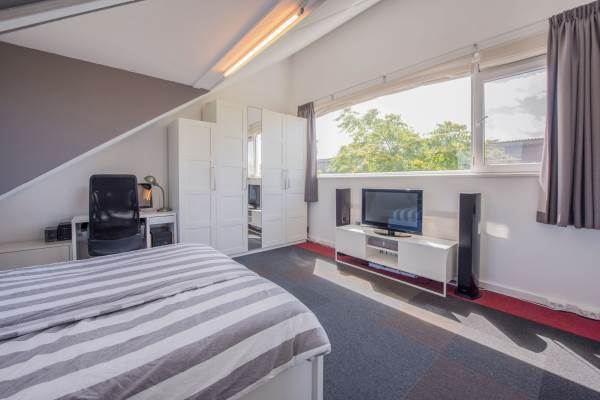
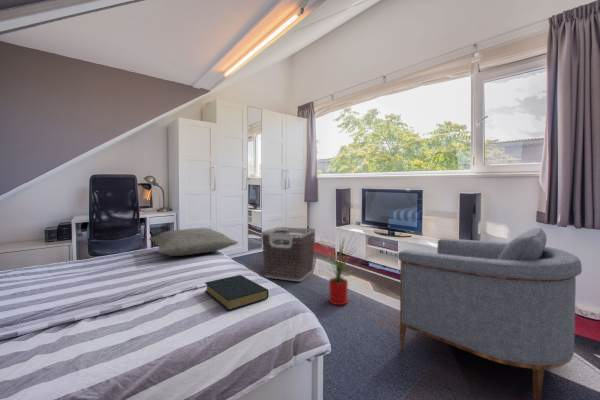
+ house plant (337, 267)
+ pillow (192, 240)
+ armchair (486, 290)
+ hardback book (235, 290)
+ clothes hamper (289, 251)
